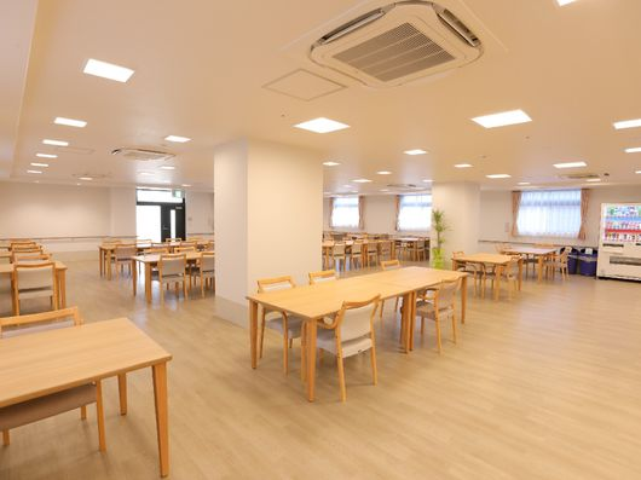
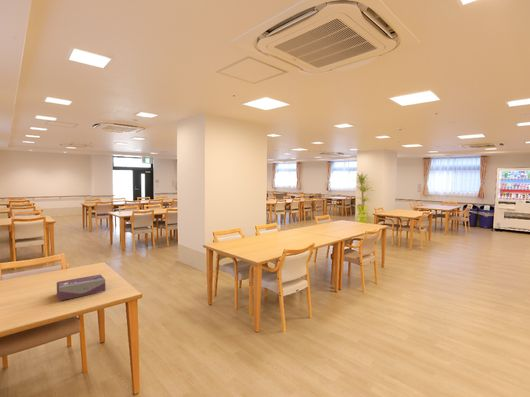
+ tissue box (81, 286)
